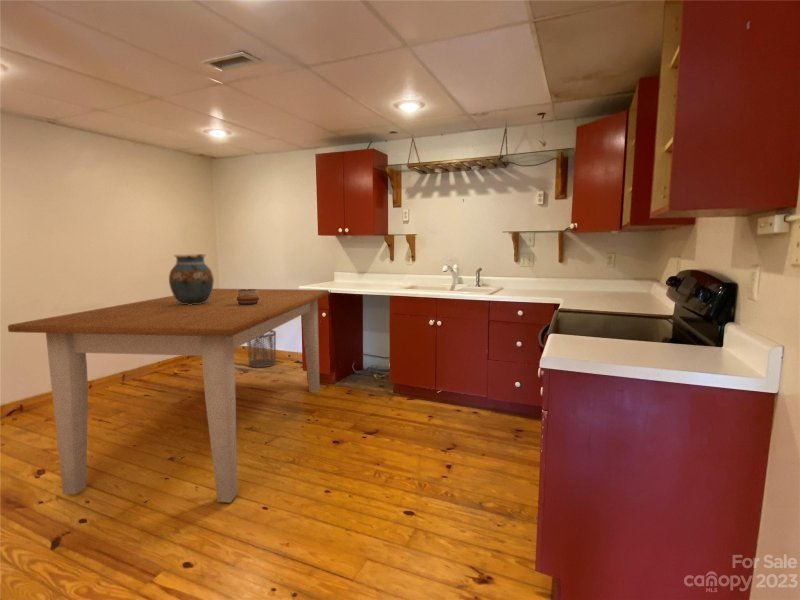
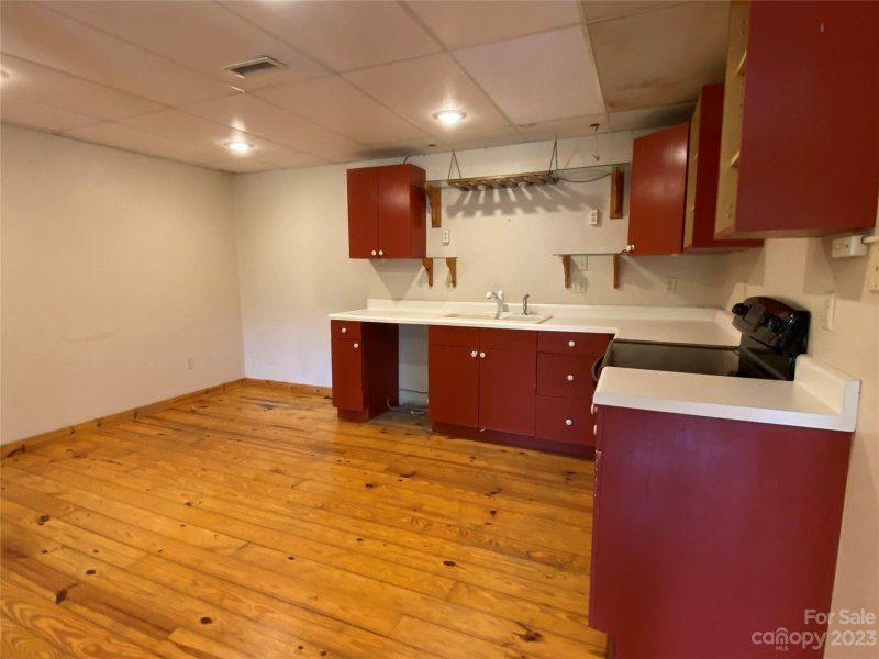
- waste bin (261, 348)
- table (222, 366)
- vase (191, 278)
- decorative bowl (247, 296)
